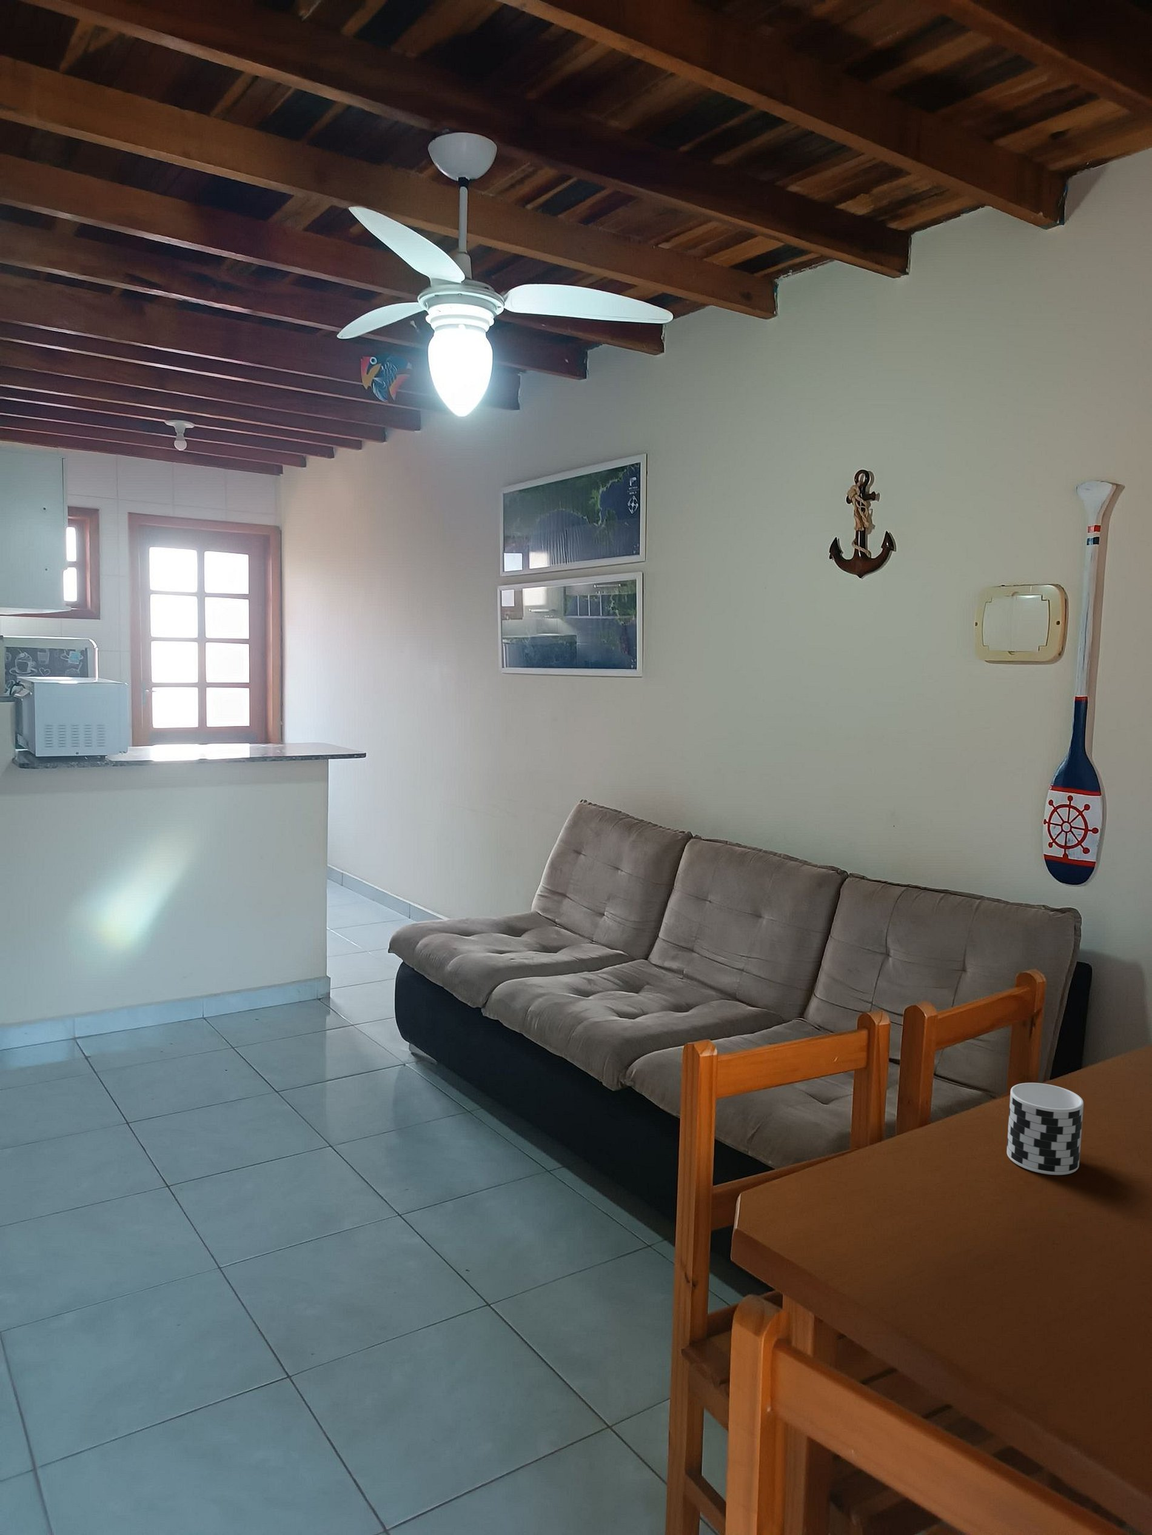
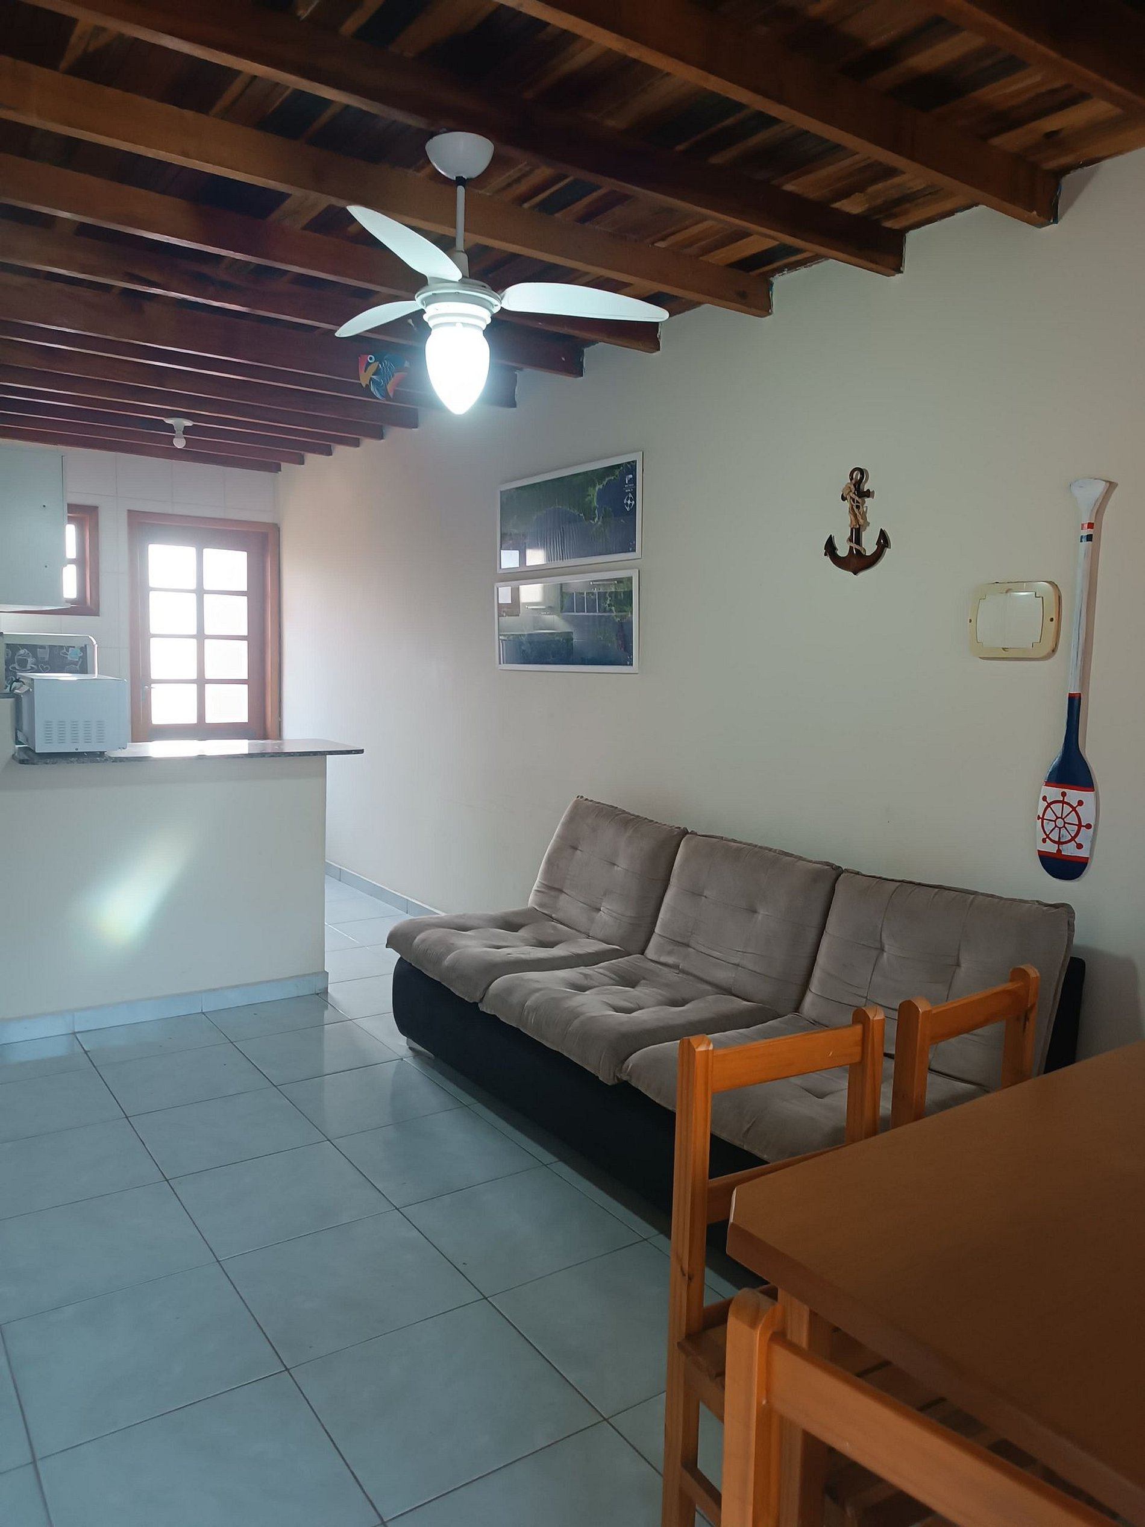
- cup (1046, 1124)
